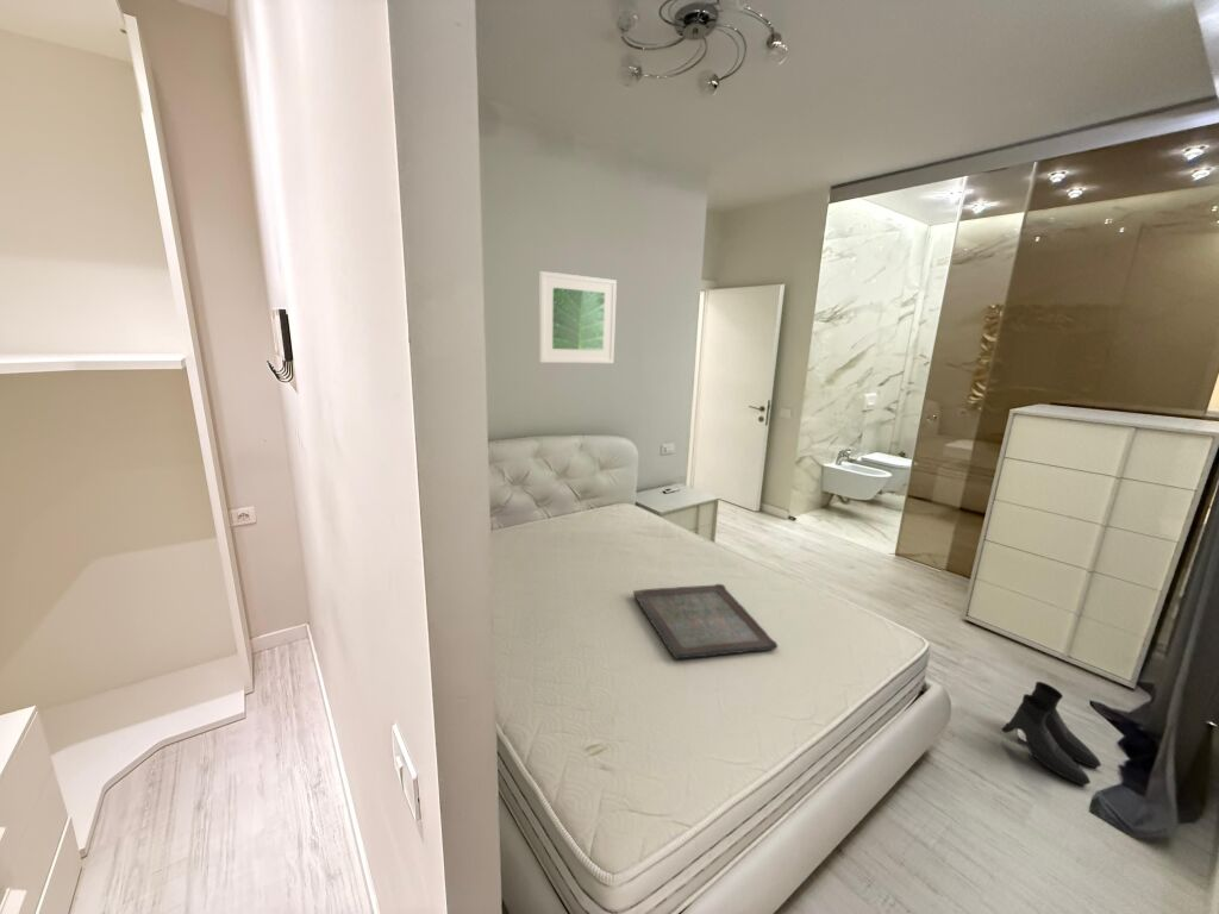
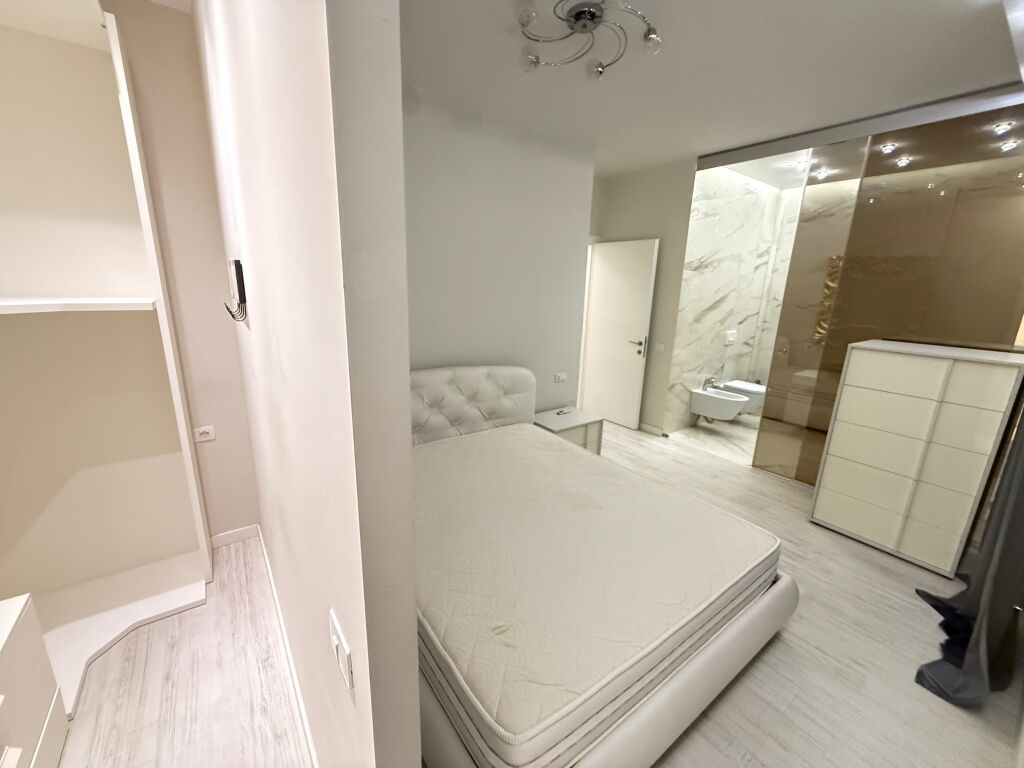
- boots (1055, 726)
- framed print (579, 320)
- serving tray (699, 616)
